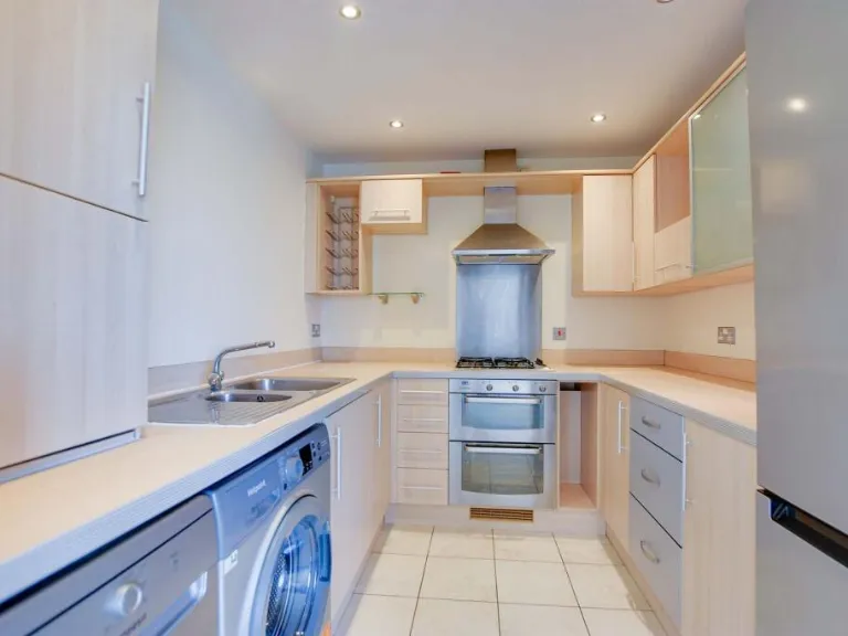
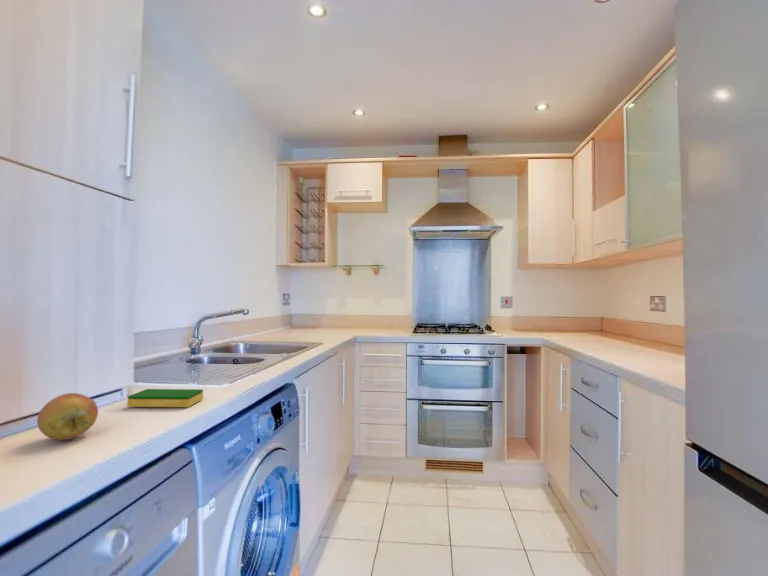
+ dish sponge (166, 397)
+ apple (68, 415)
